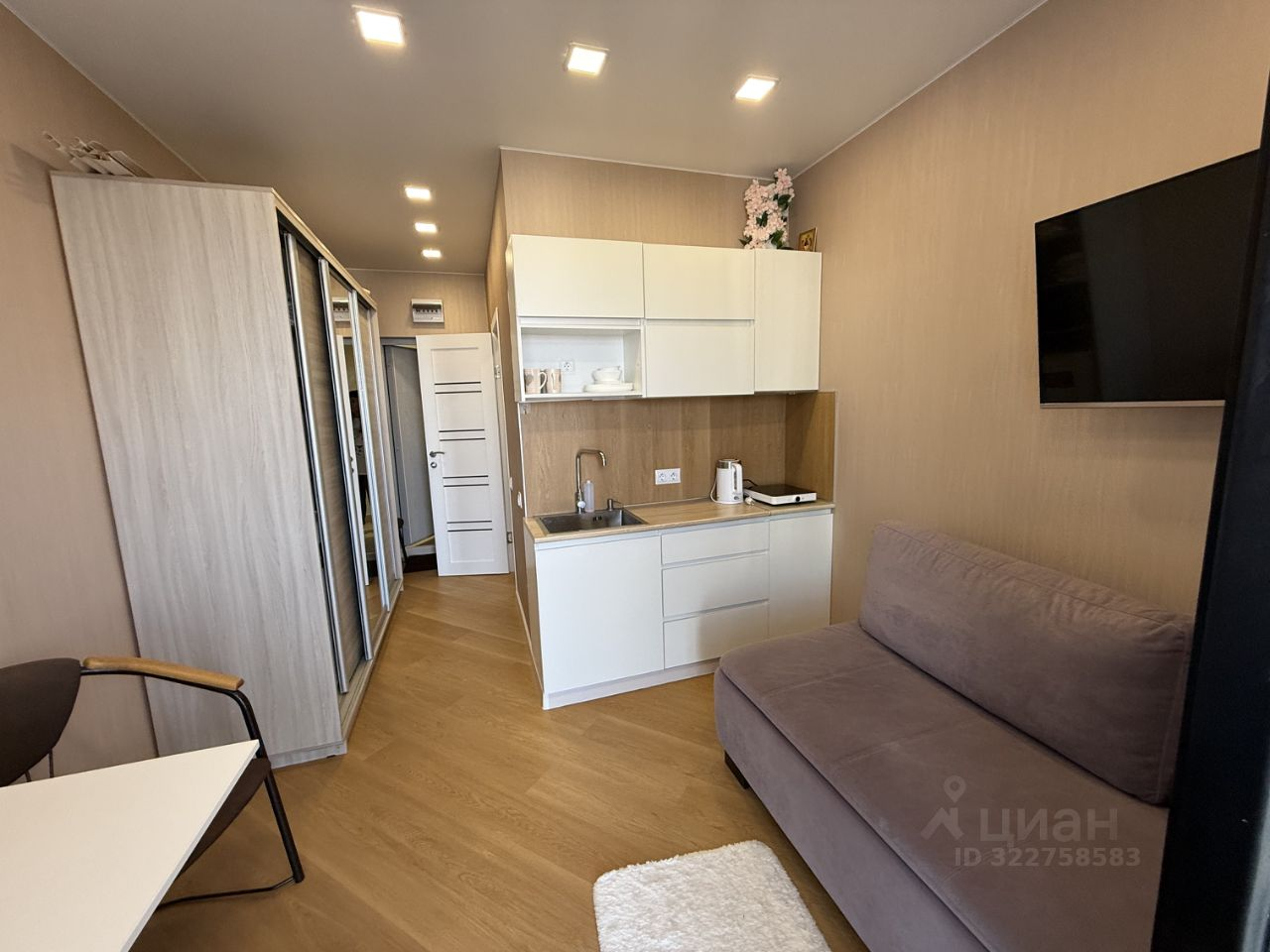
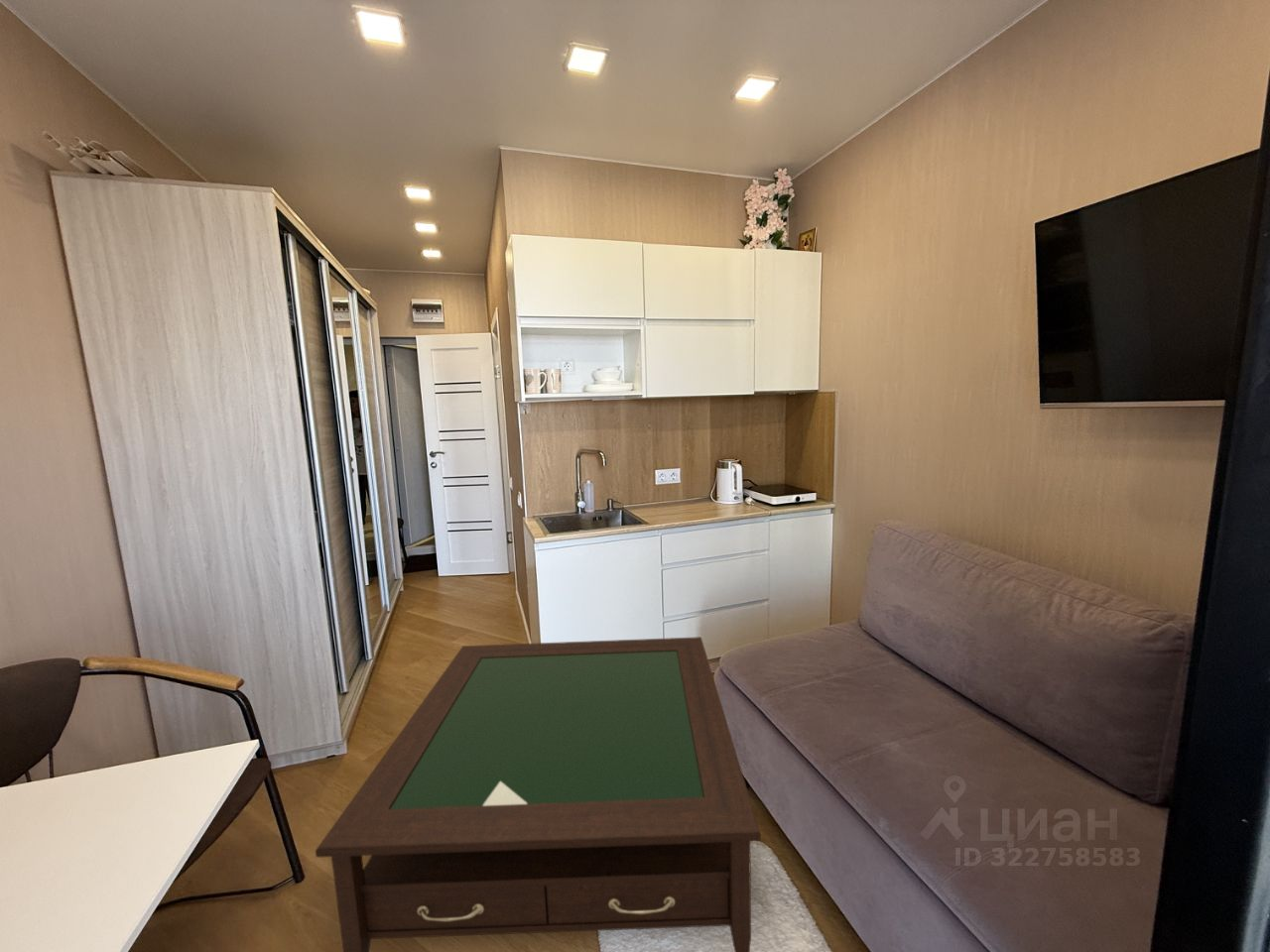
+ coffee table (570, 766)
